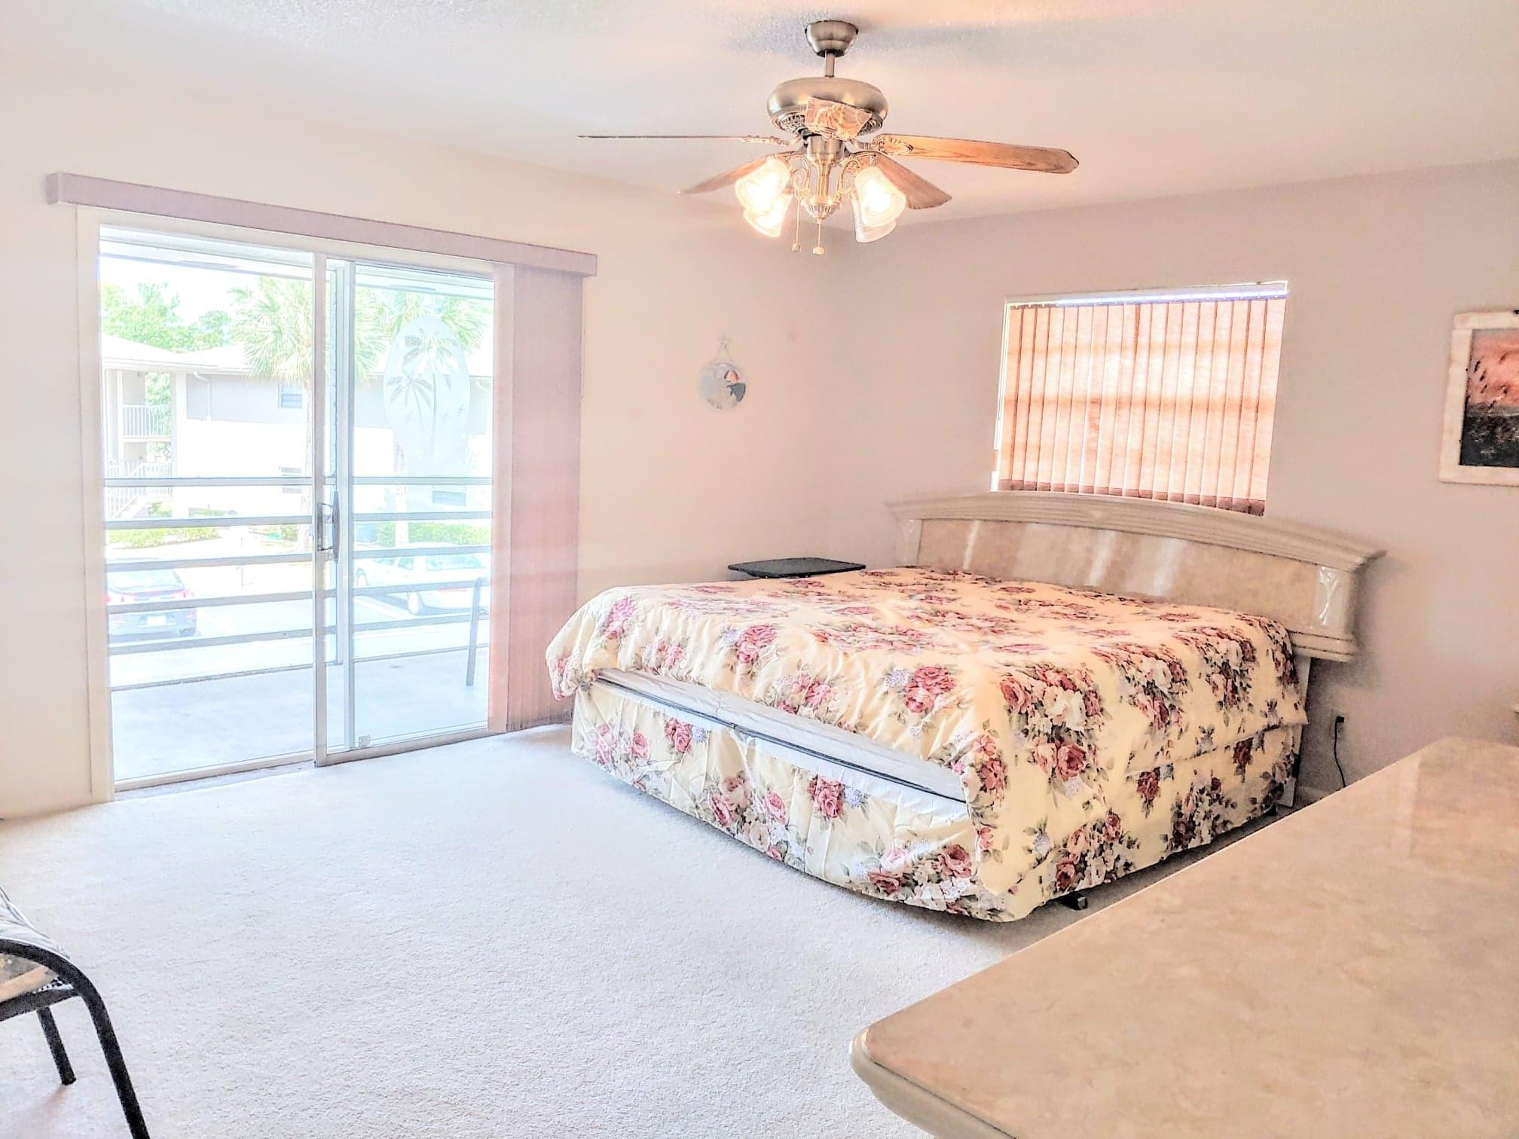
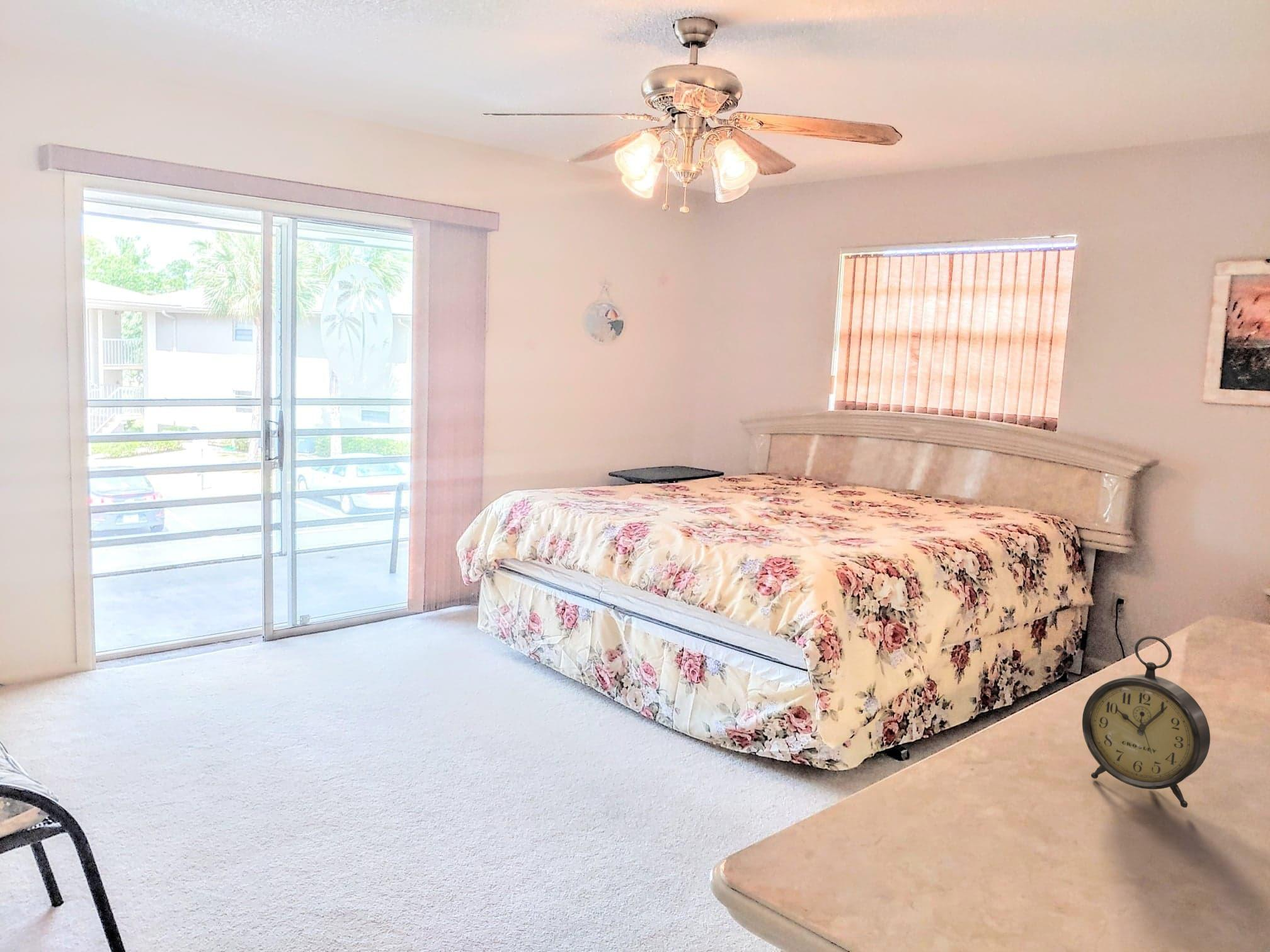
+ alarm clock (1148, 713)
